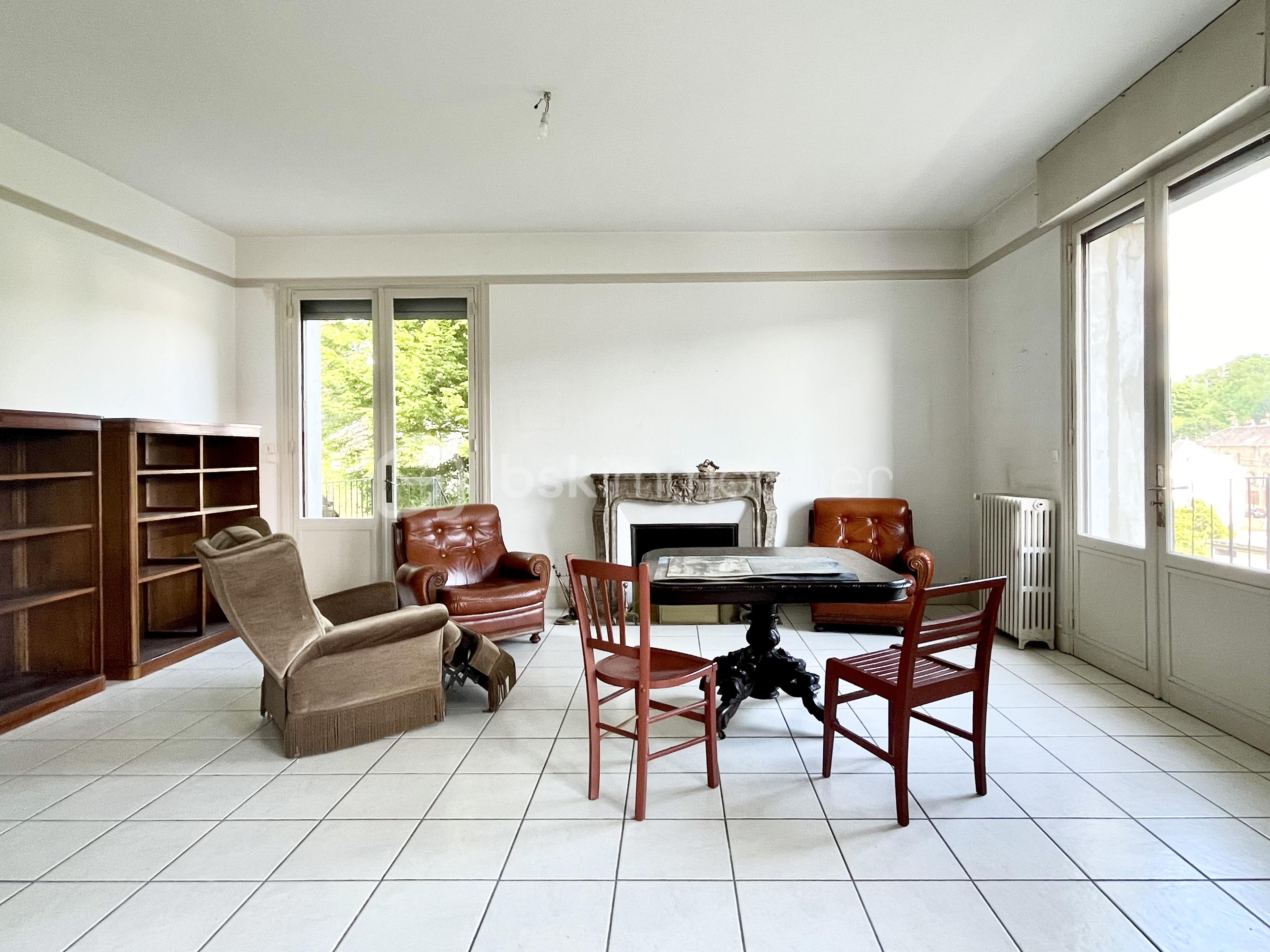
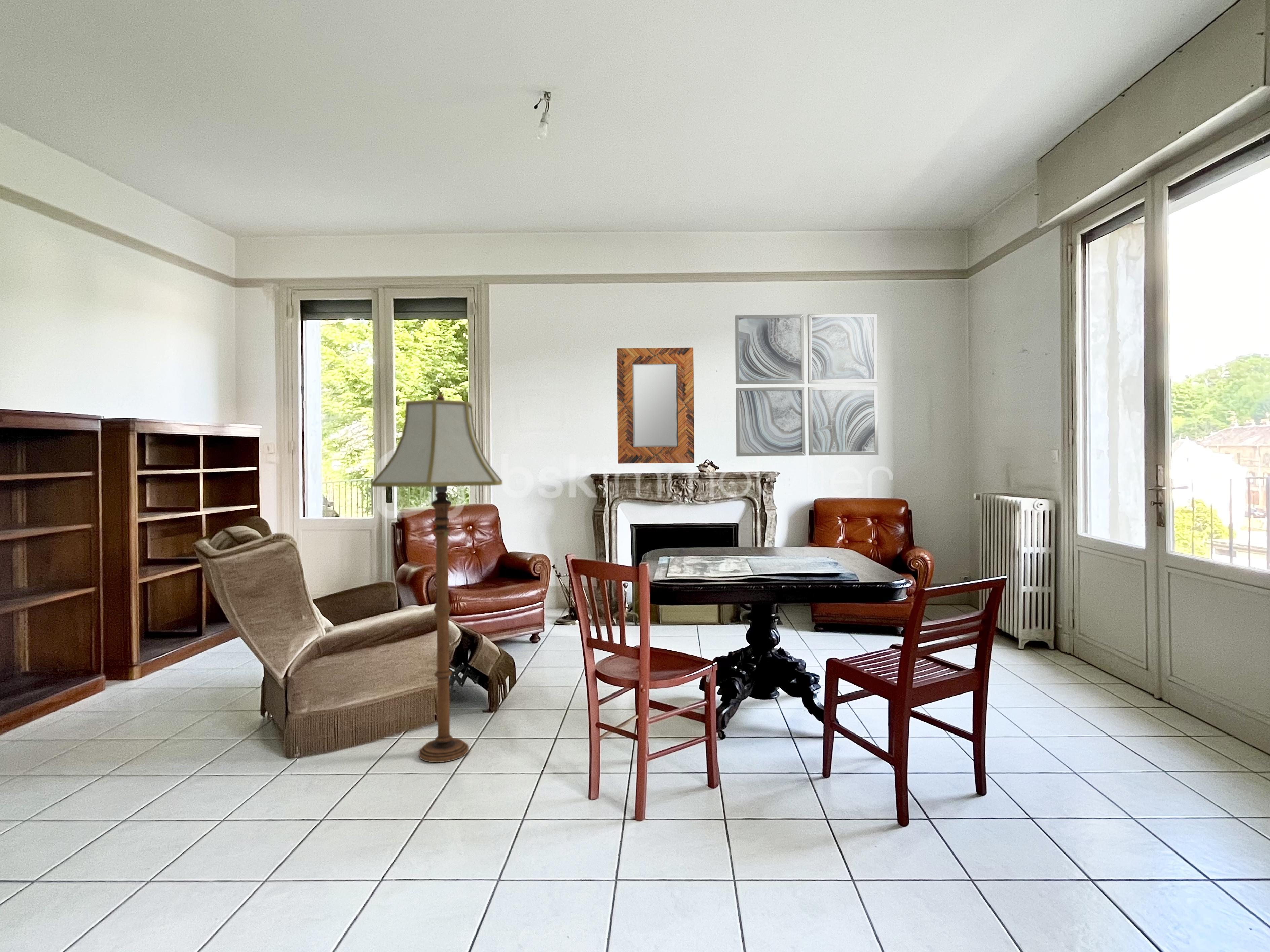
+ home mirror (655, 405)
+ wall art (808, 383)
+ floor lamp (441, 572)
